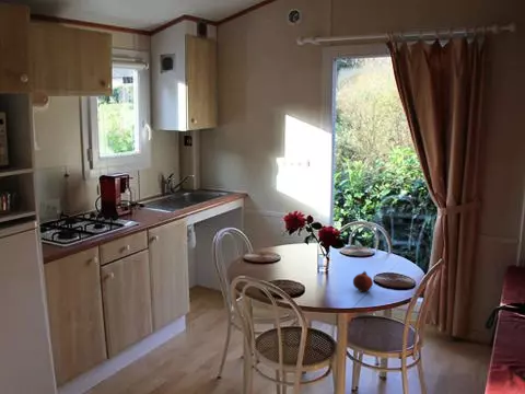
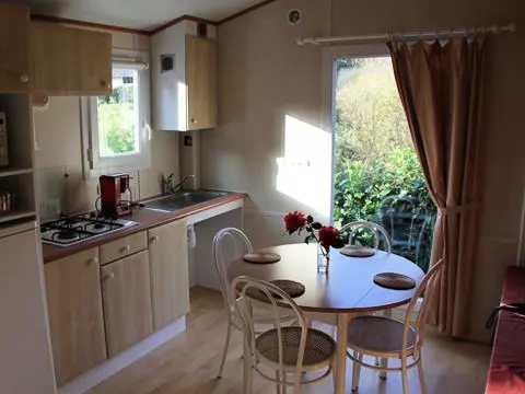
- fruit (362, 280)
